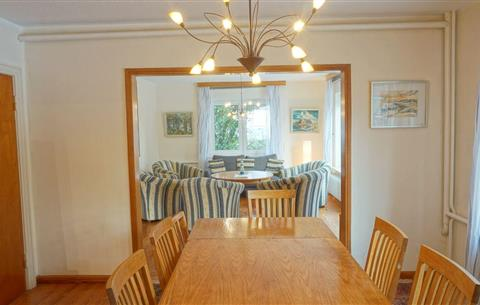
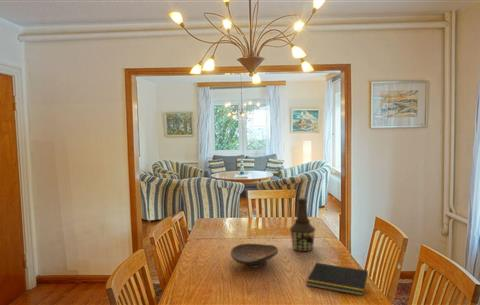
+ decorative bowl (254, 255)
+ notepad (337, 277)
+ bottle (303, 223)
